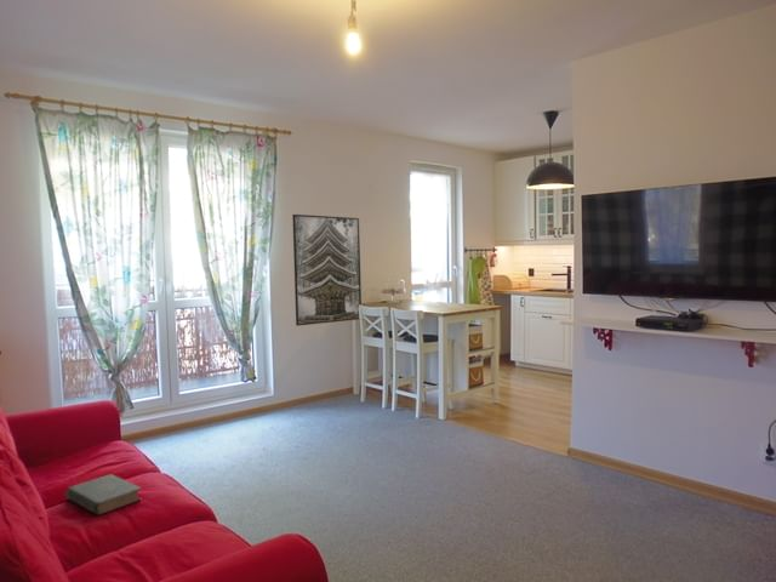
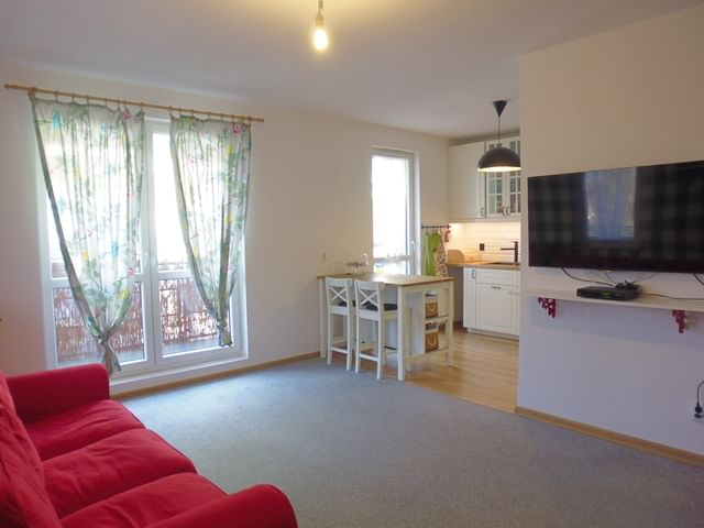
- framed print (329, 269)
- book (103, 493)
